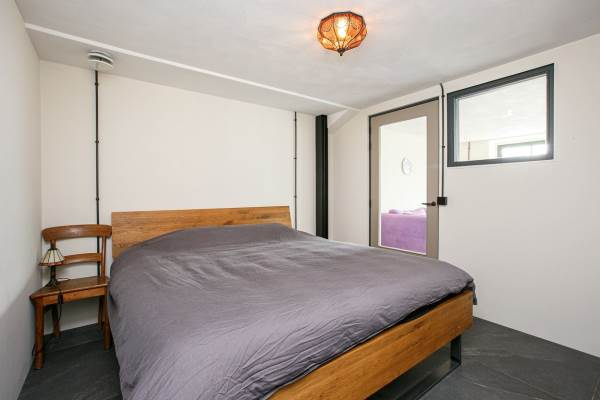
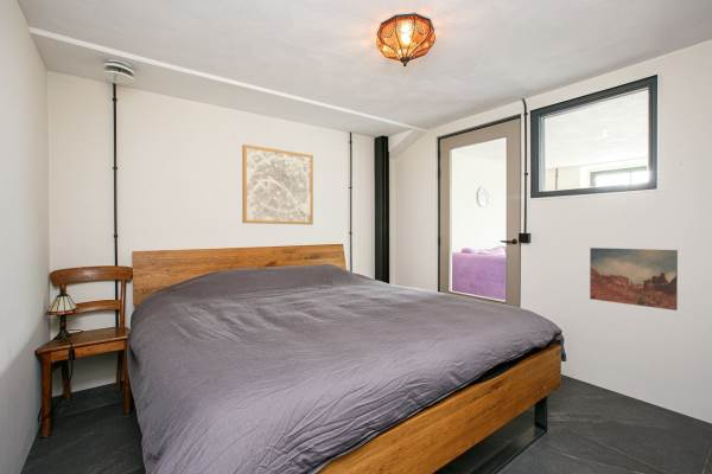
+ wall art (630, 276)
+ wall art (279, 186)
